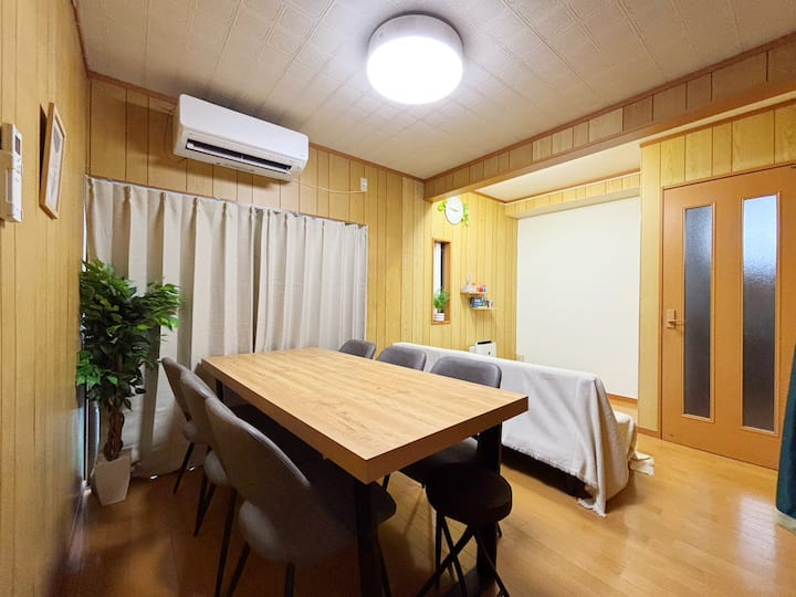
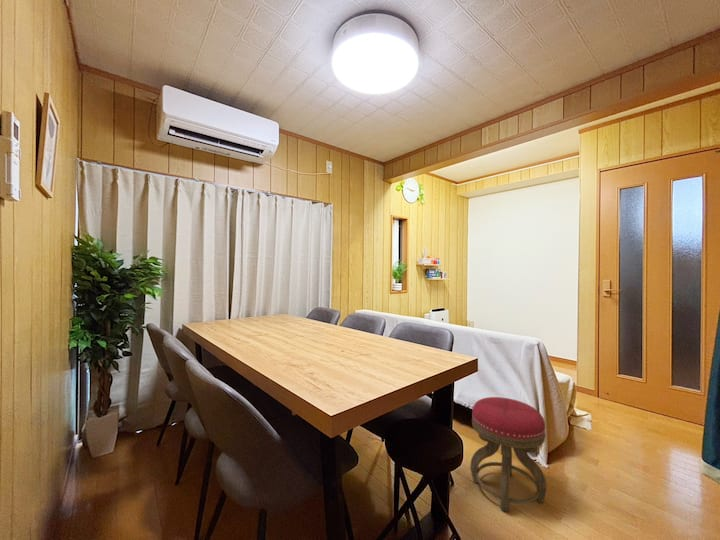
+ stool (506, 448)
